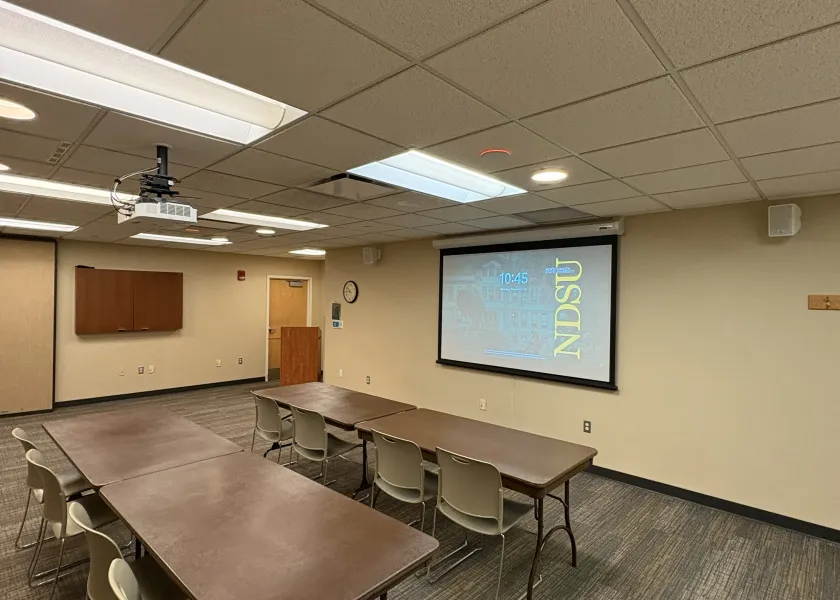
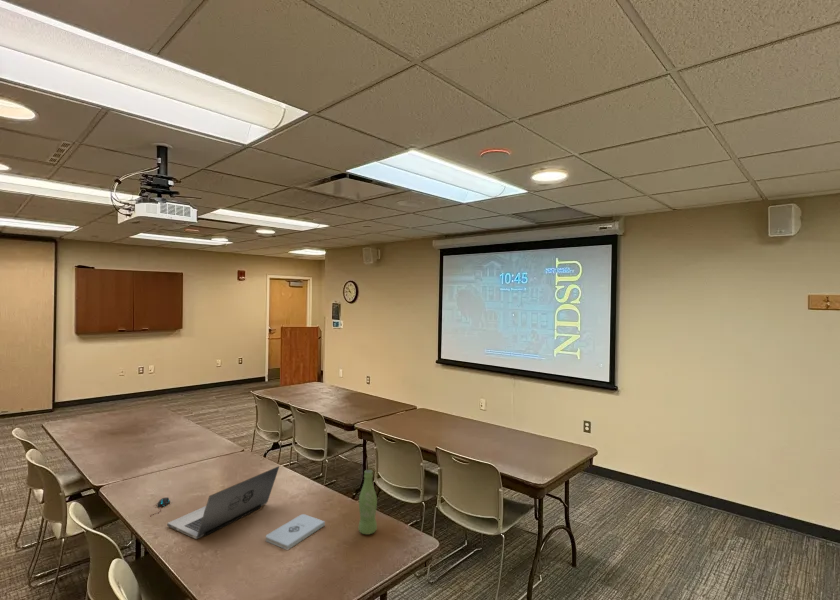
+ bottle (368, 501)
+ laptop (225, 495)
+ notepad (295, 530)
+ mouse (158, 505)
